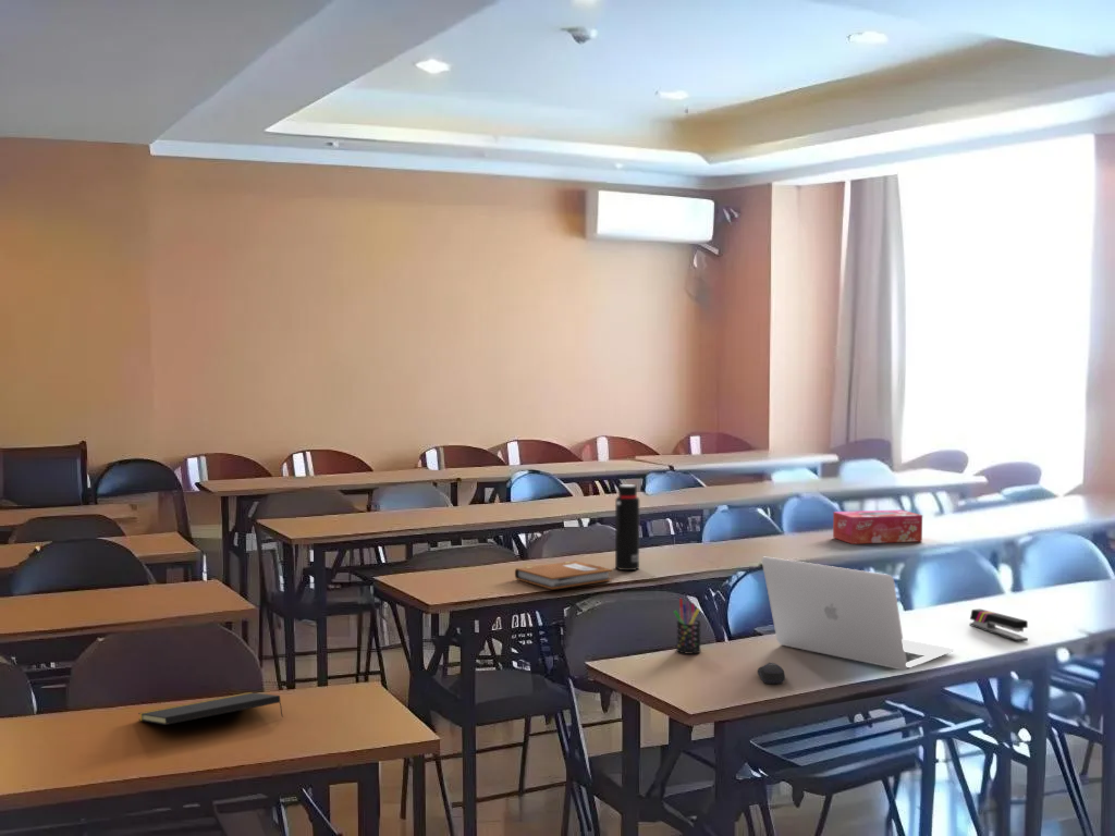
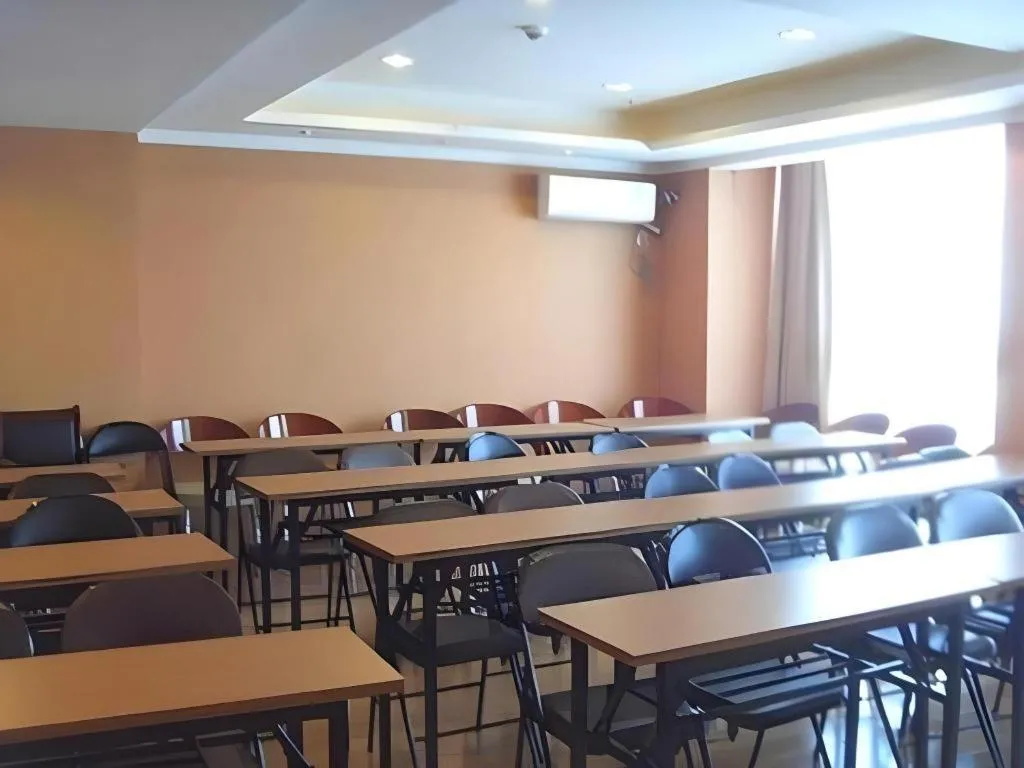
- stapler (997, 623)
- notebook (564, 574)
- tissue box (877, 526)
- pen holder (685, 625)
- notepad (209, 708)
- laptop (858, 604)
- water bottle (625, 527)
- computer mouse (771, 671)
